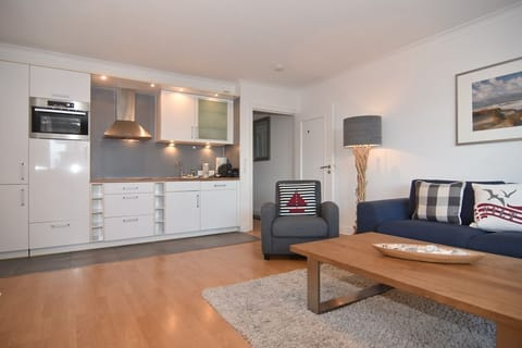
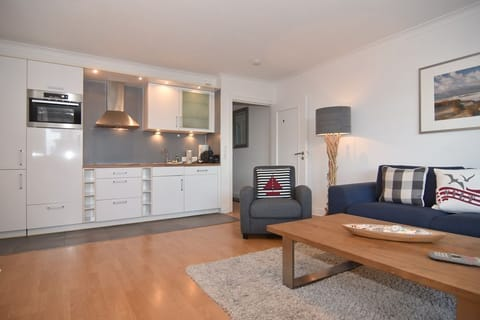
+ remote control (455, 258)
